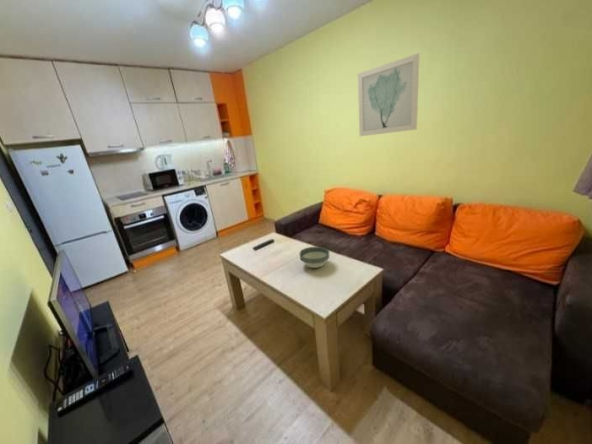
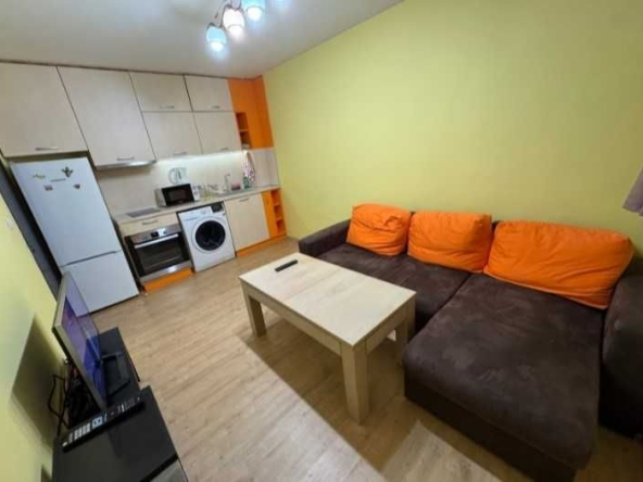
- bowl (314, 258)
- wall art (385, 100)
